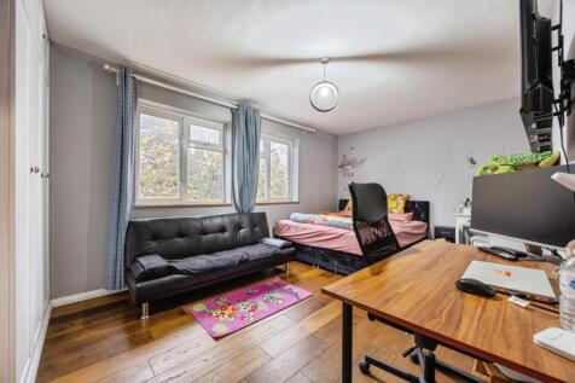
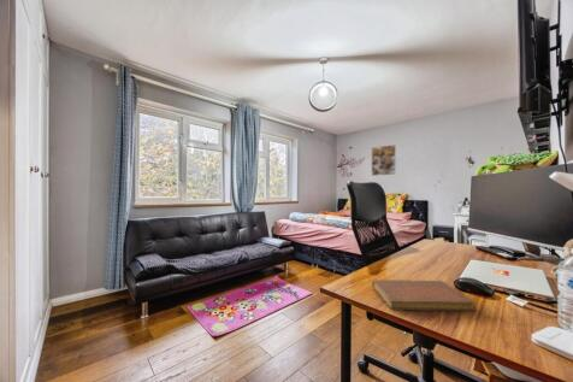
+ notebook (418, 293)
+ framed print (383, 160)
